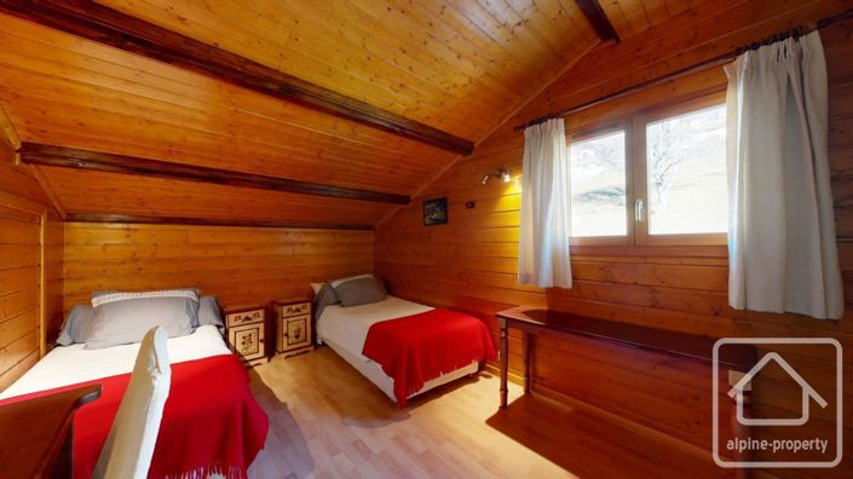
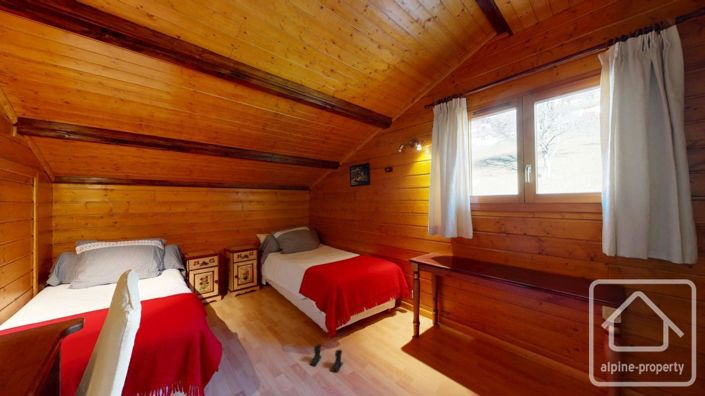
+ boots (320, 356)
